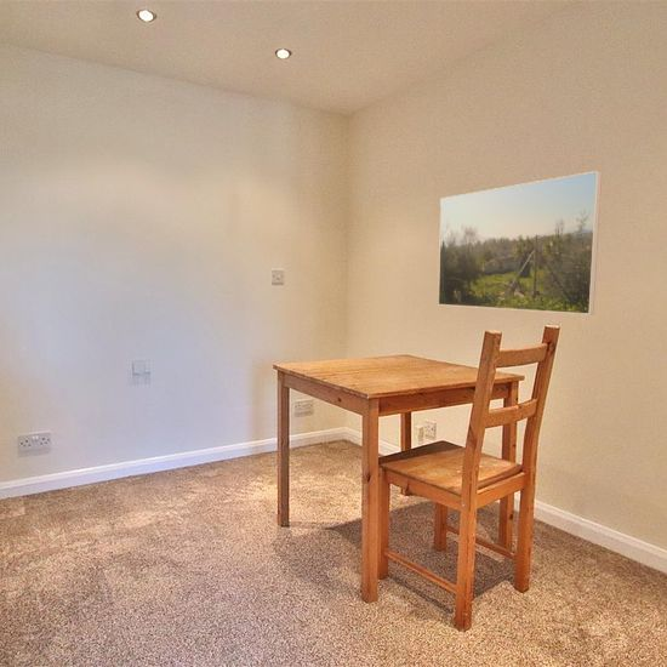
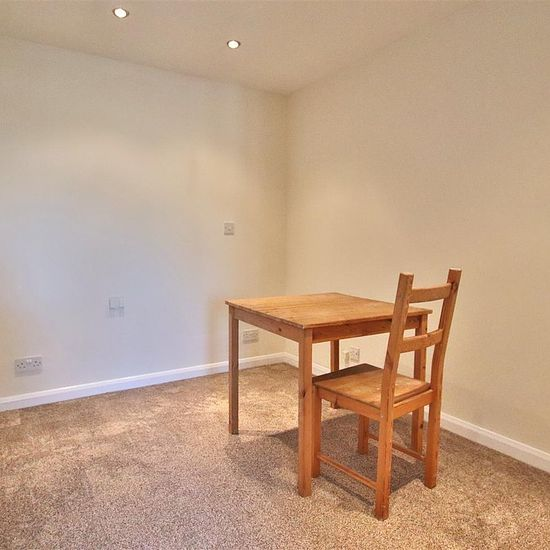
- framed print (507, 249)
